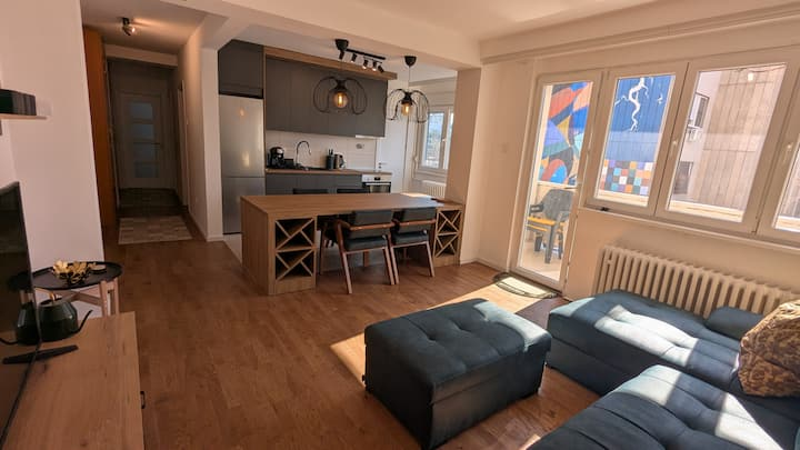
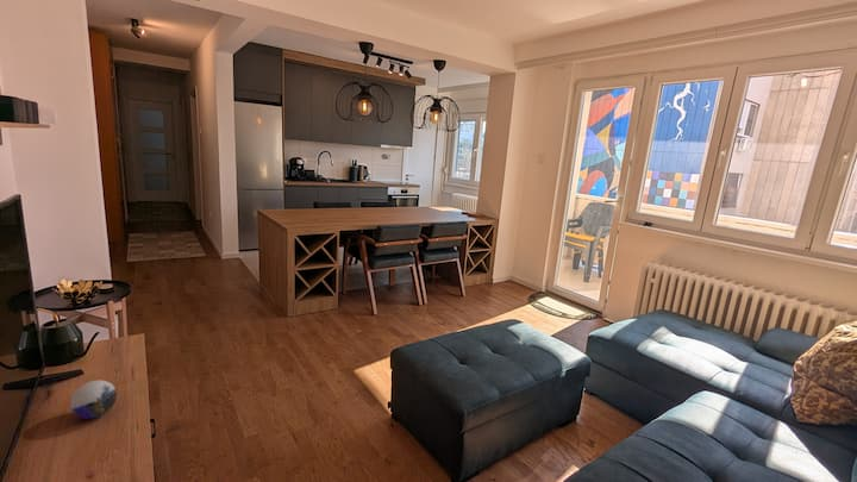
+ decorative orb (94, 399)
